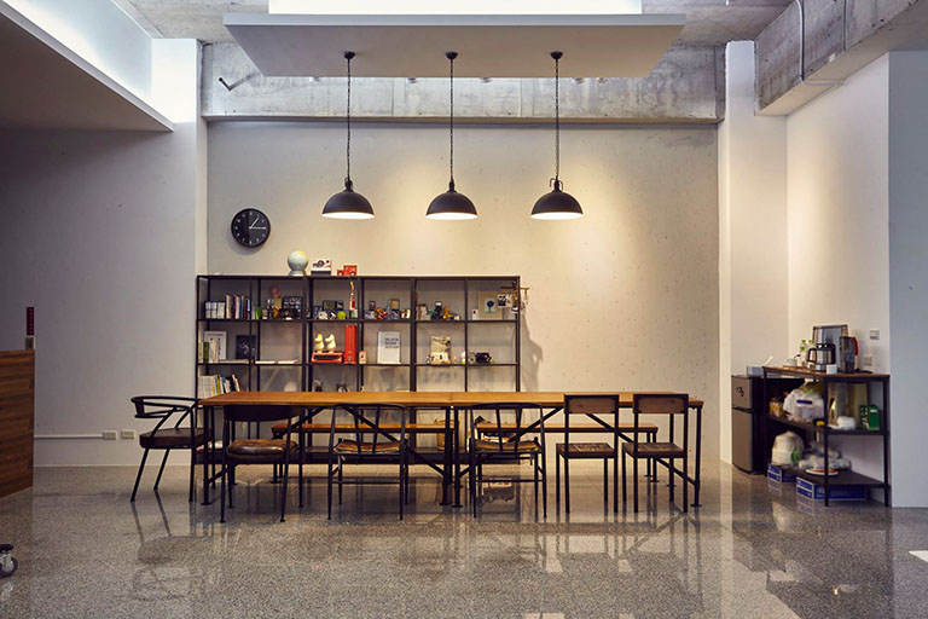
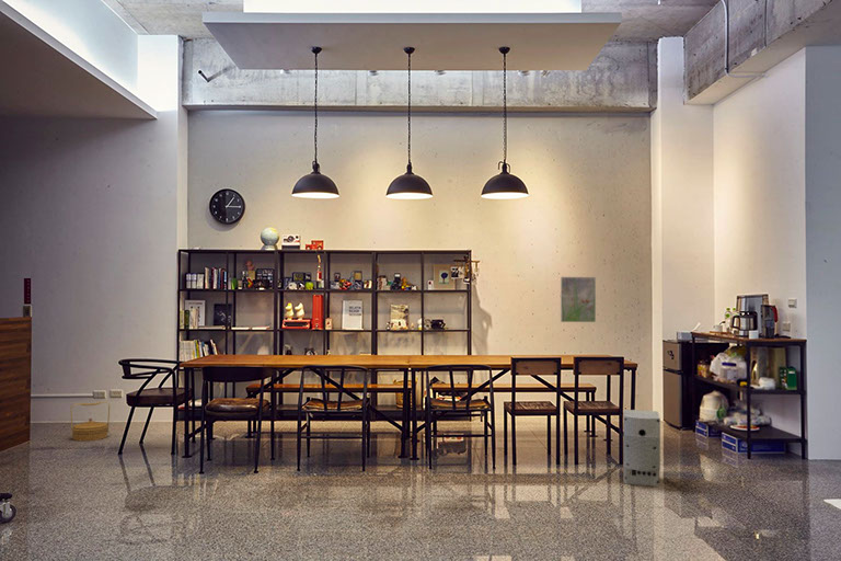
+ air purifier (641, 447)
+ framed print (577, 299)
+ basket (90, 420)
